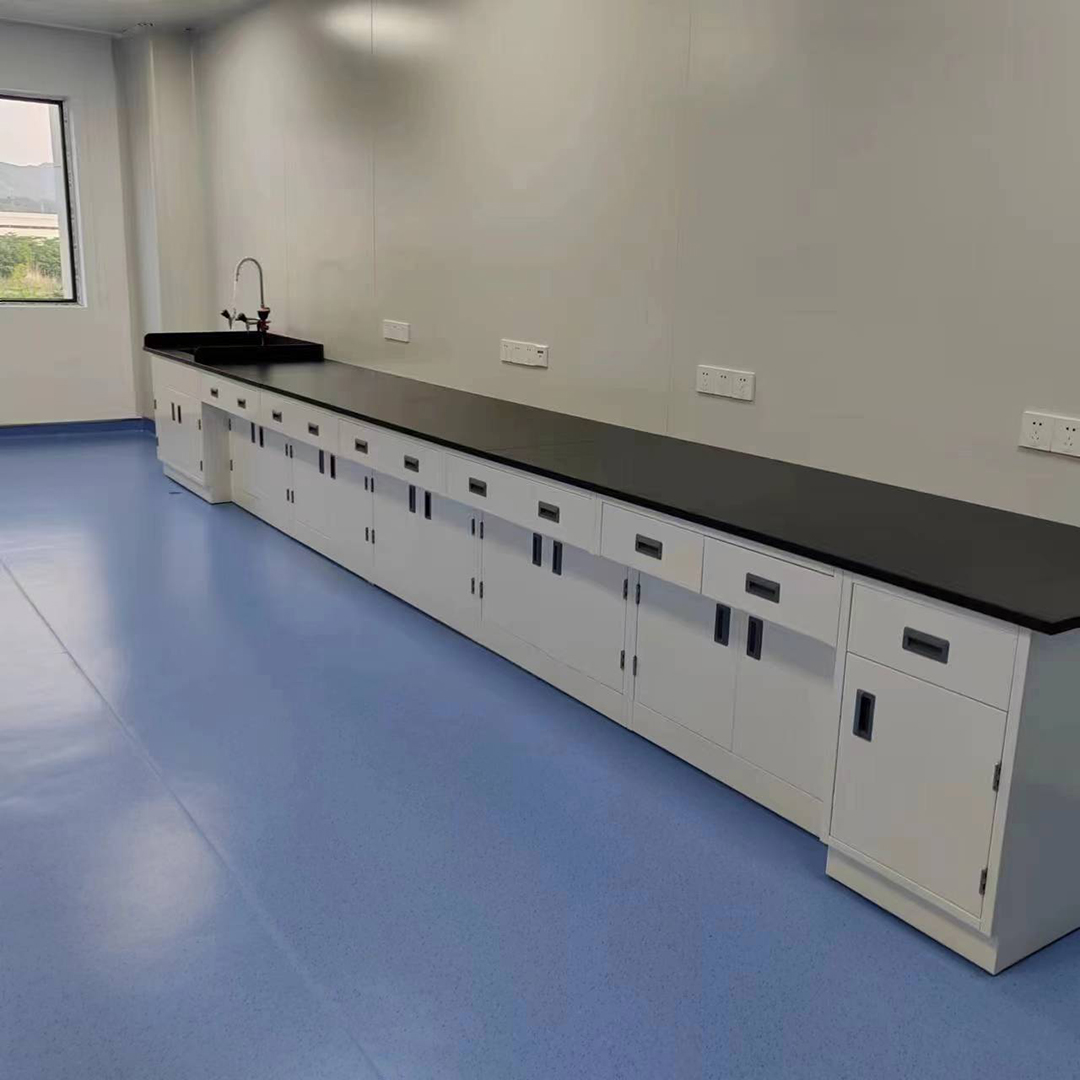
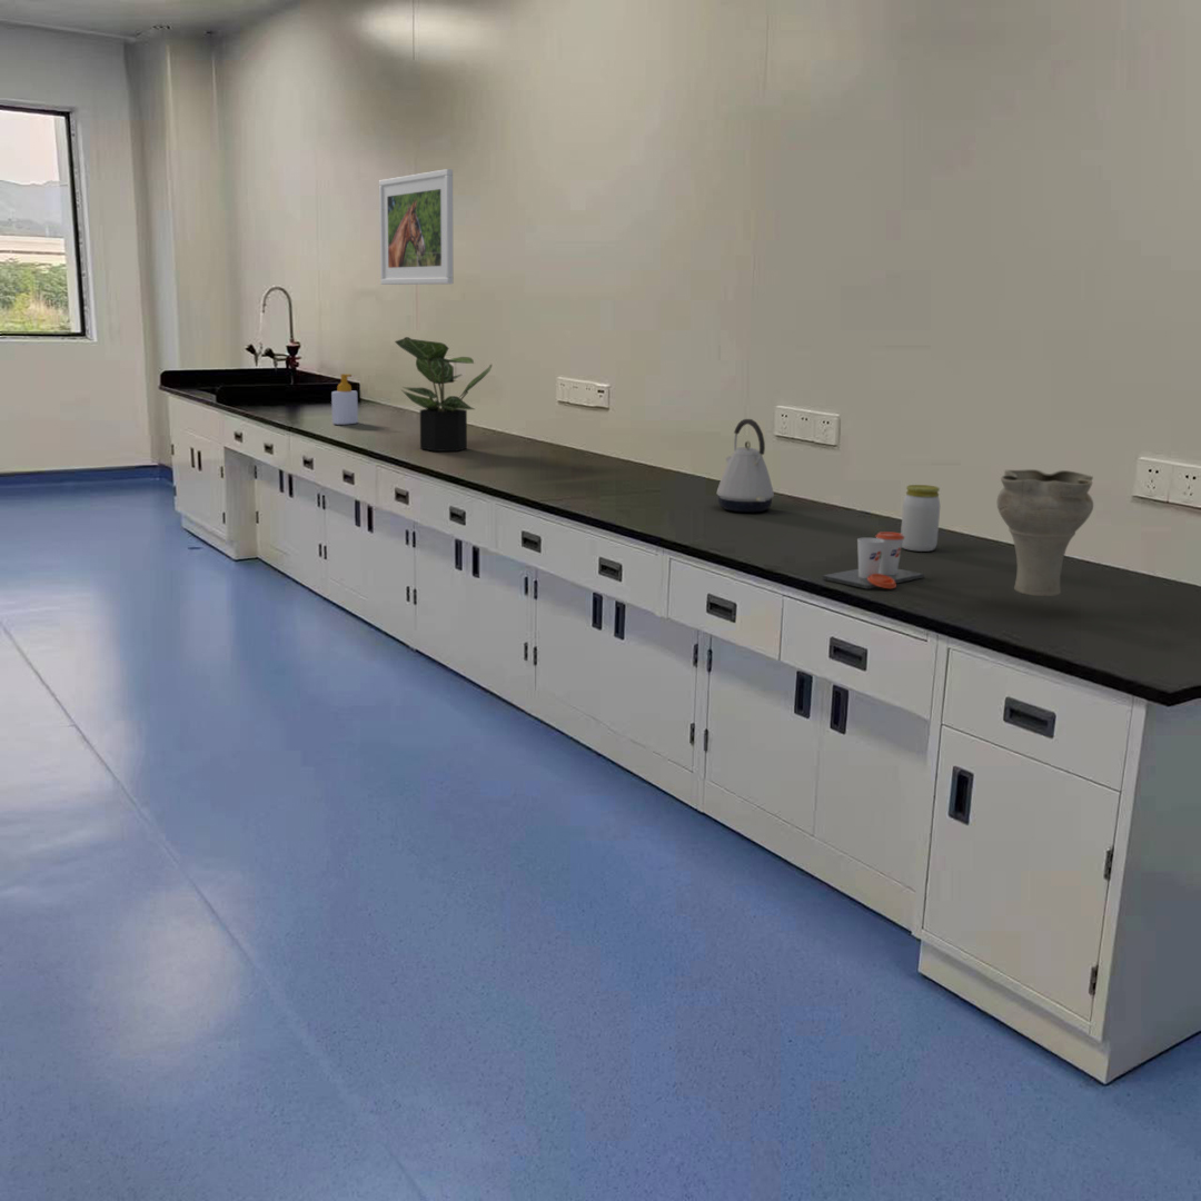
+ soap bottle (344, 398)
+ vase (1035, 542)
+ jar (920, 517)
+ potted plant (433, 393)
+ kettle (745, 464)
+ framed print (414, 229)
+ cup (881, 557)
